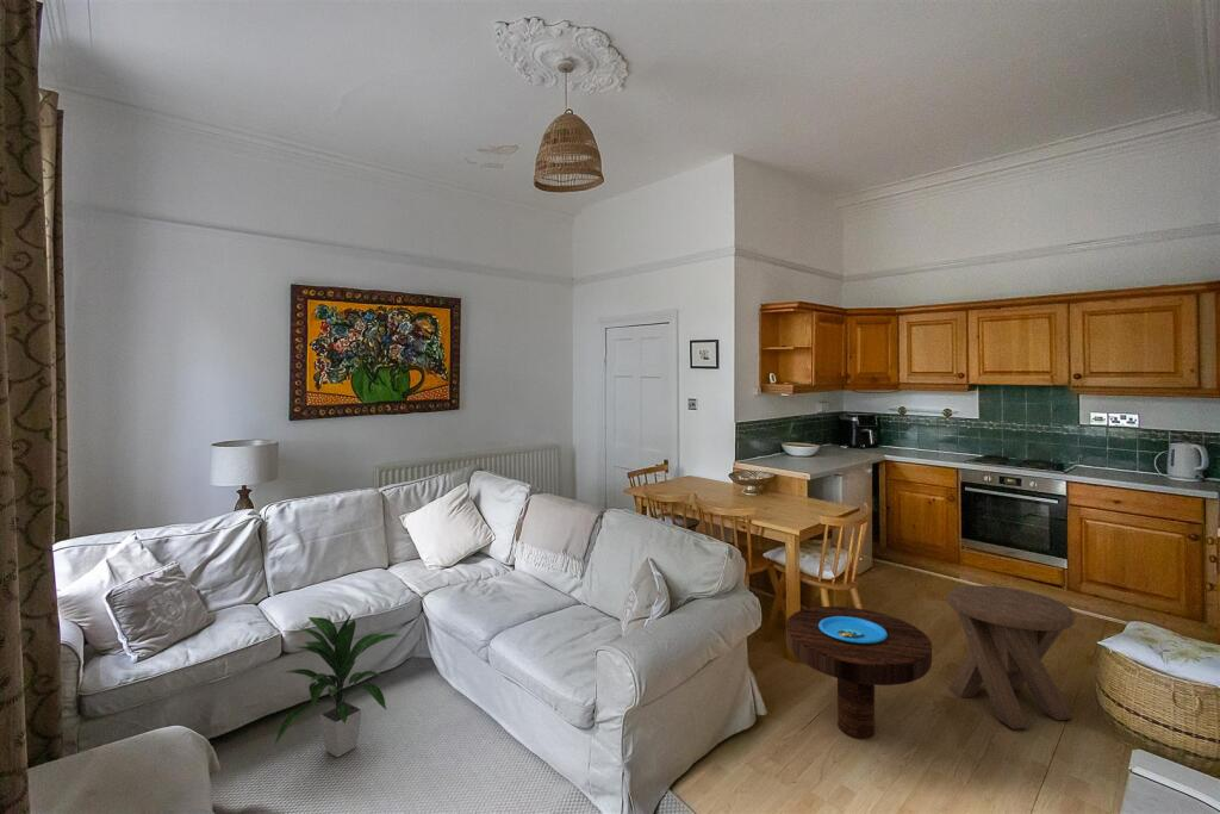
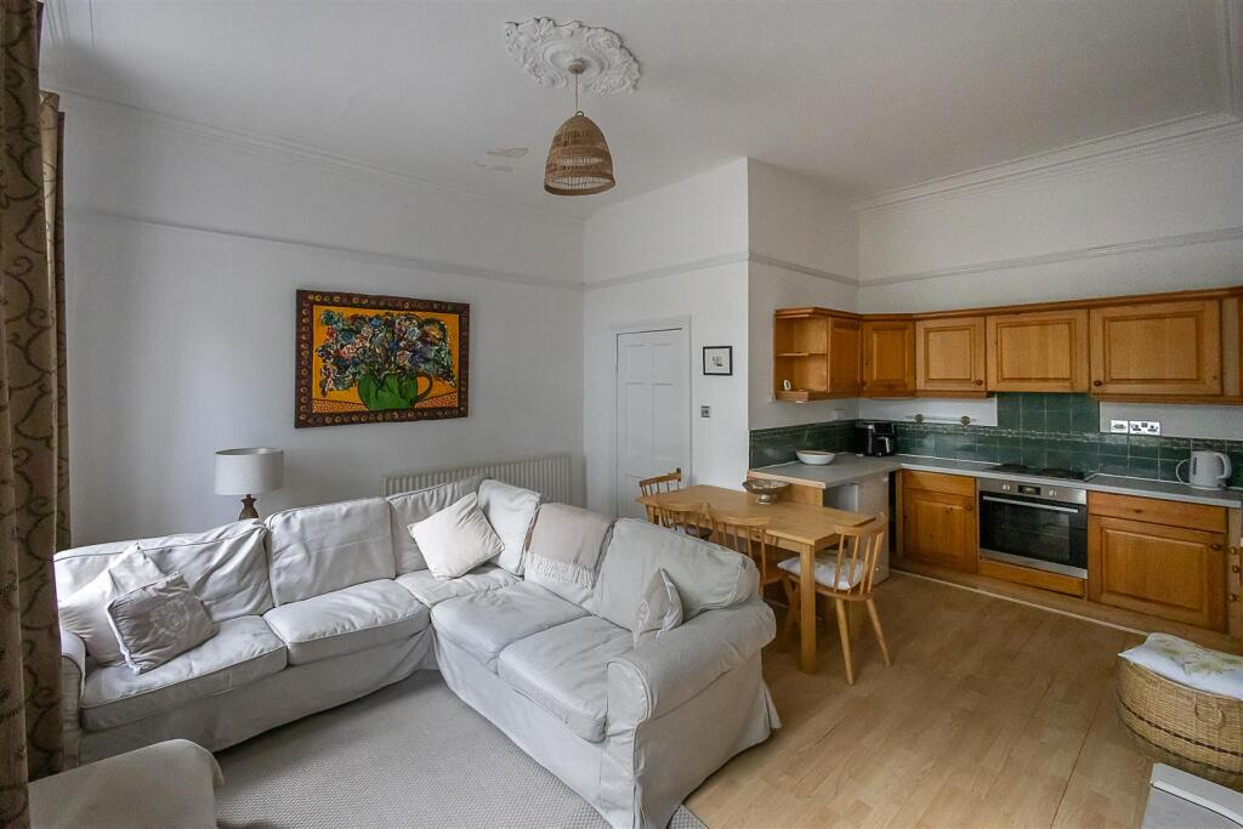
- music stool (1008, 652)
- indoor plant (335, 681)
- side table (855, 677)
